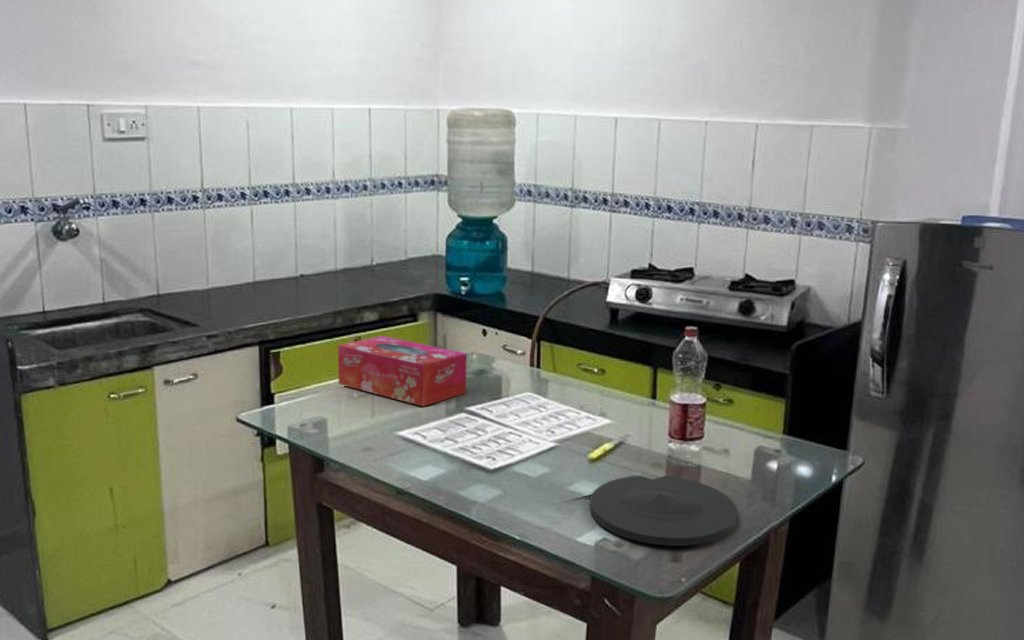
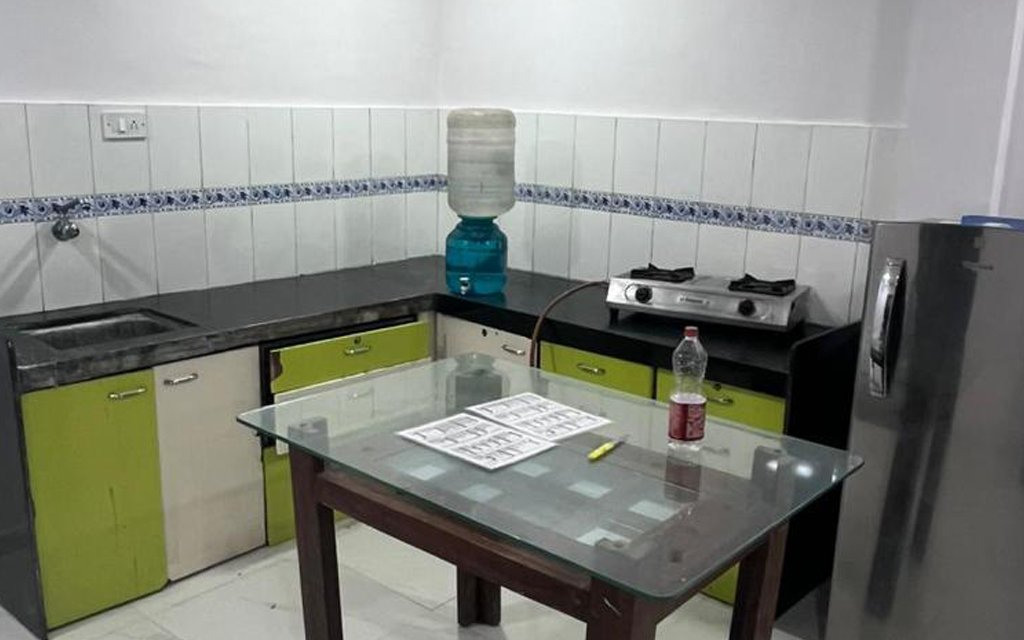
- tissue box (401, 368)
- plate (663, 502)
